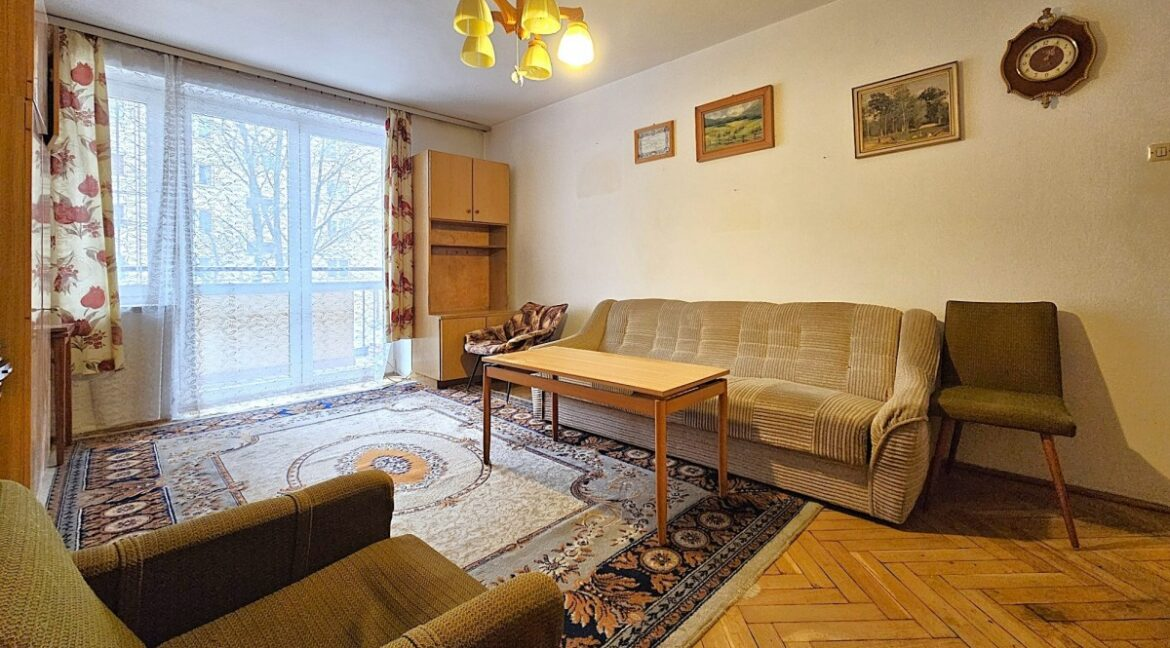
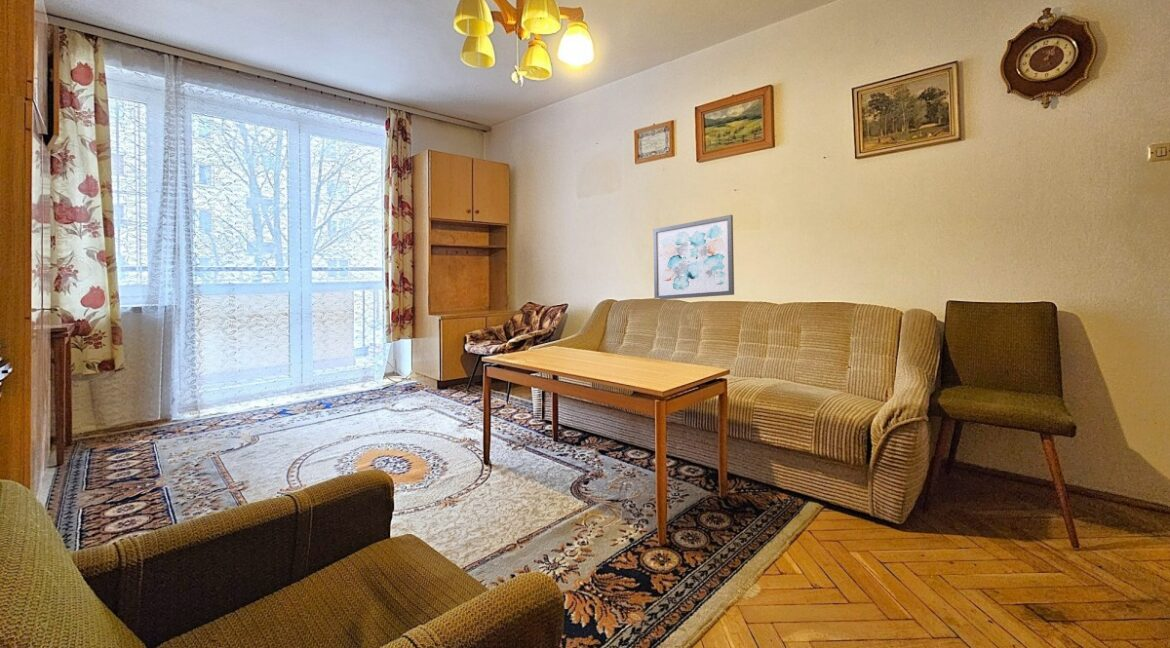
+ wall art (691, 260)
